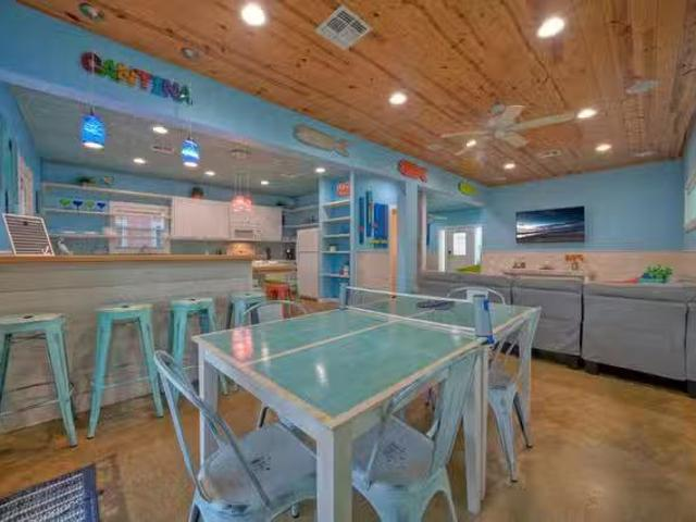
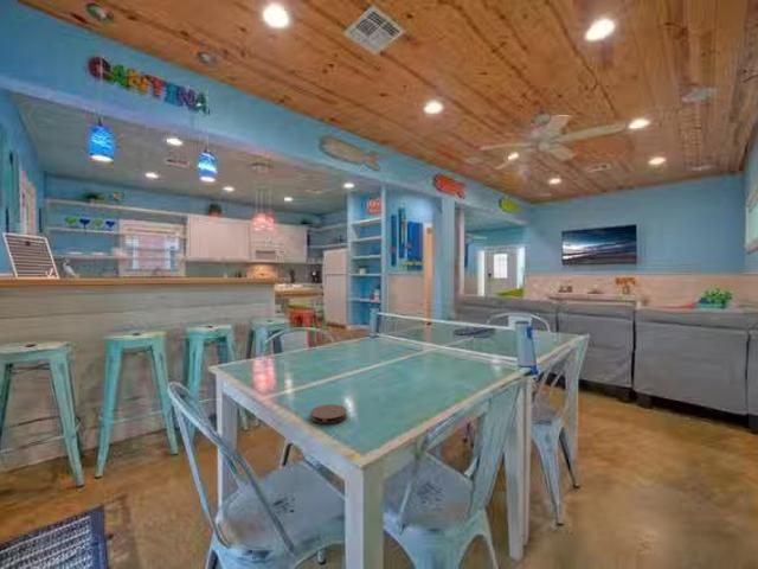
+ coaster (328, 413)
